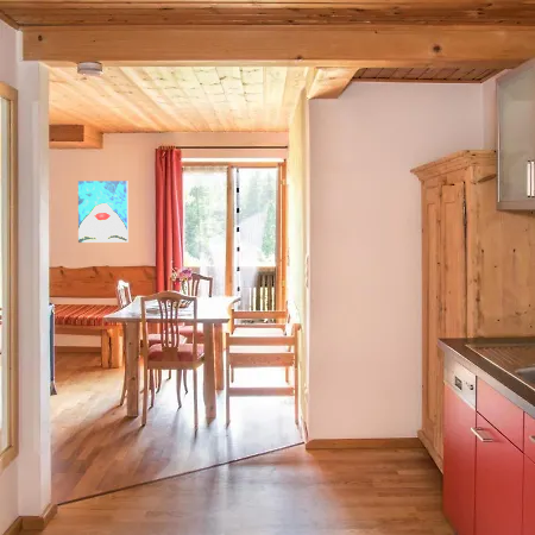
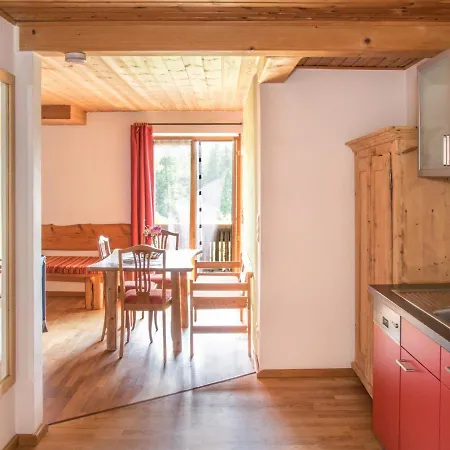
- wall art (102, 212)
